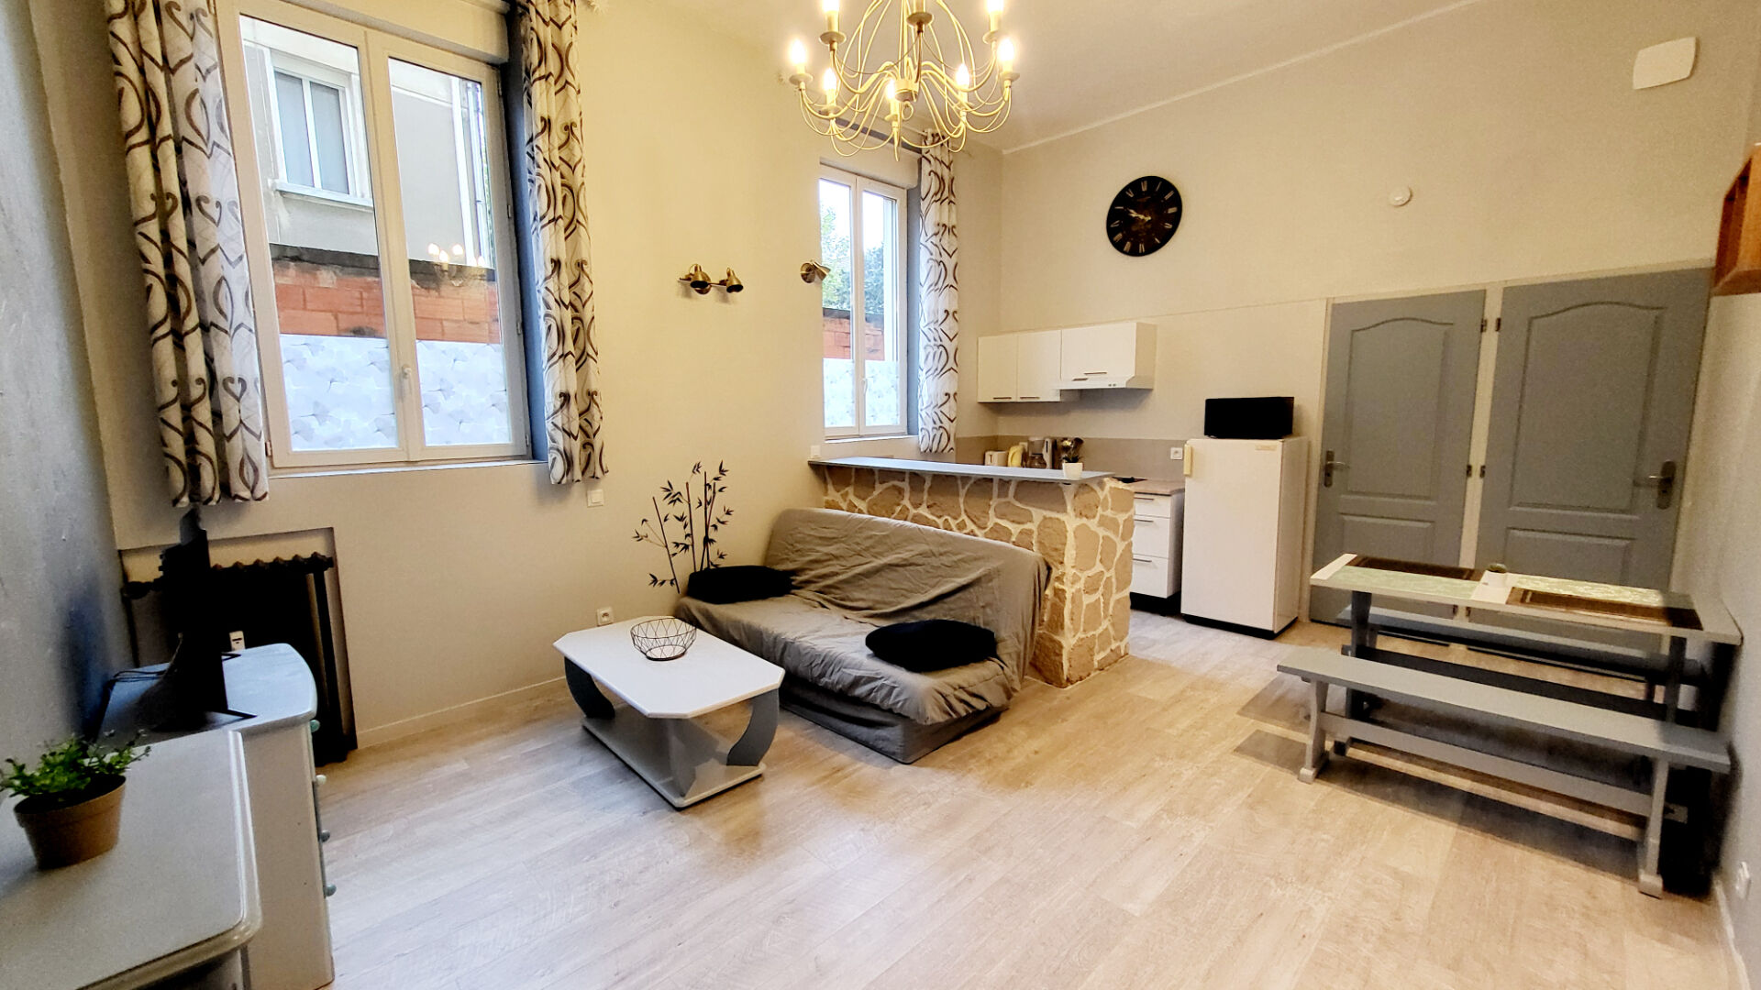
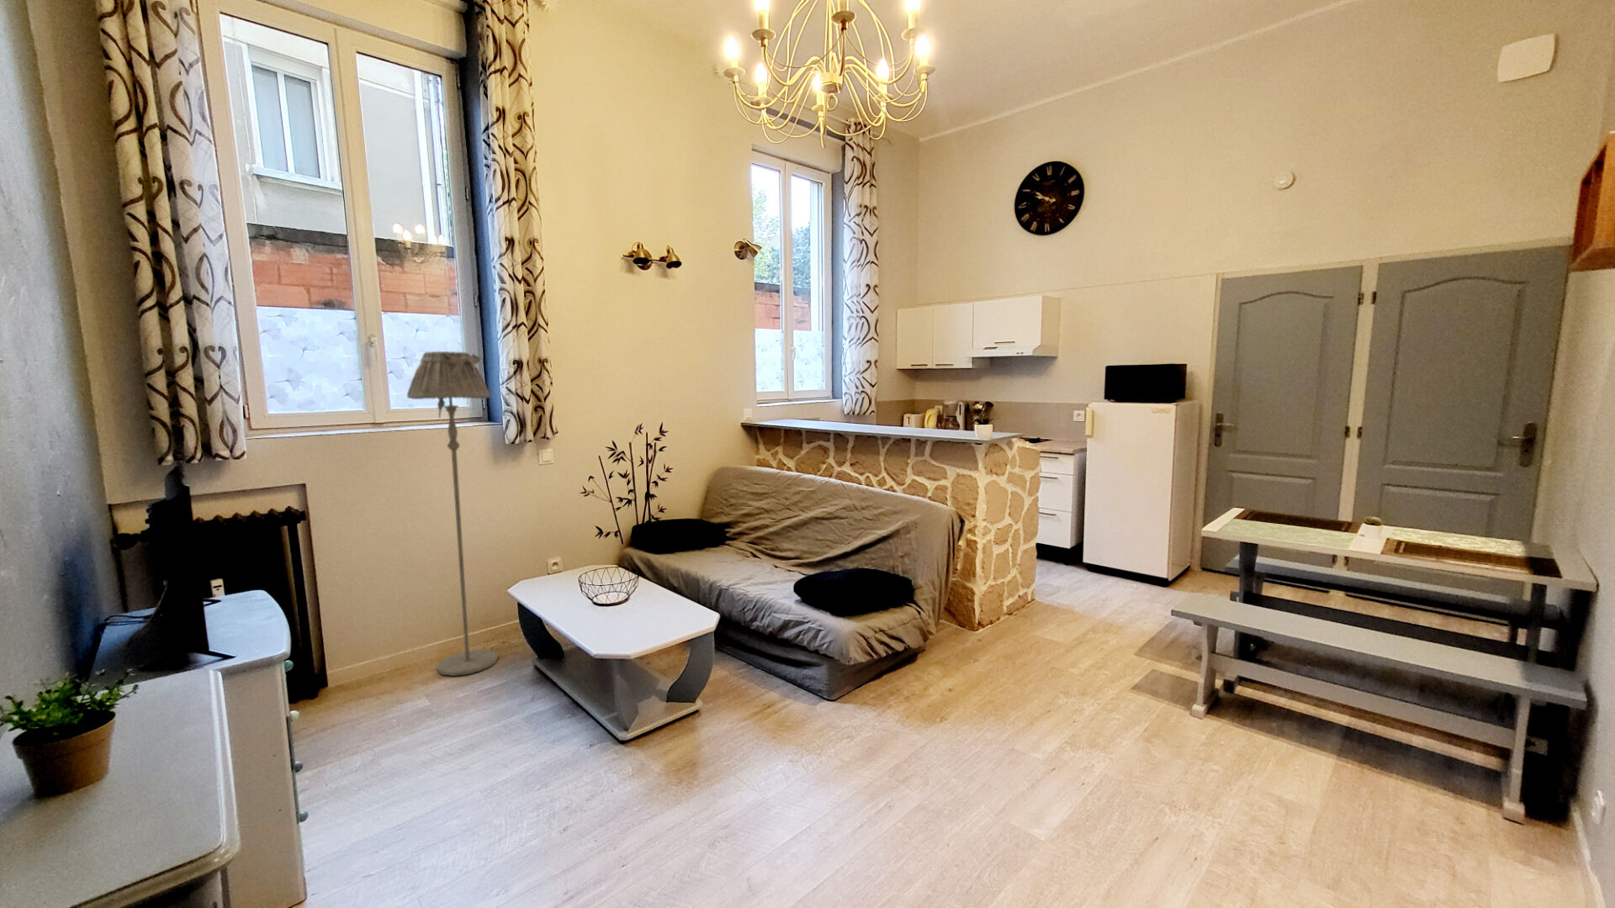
+ floor lamp (457, 511)
